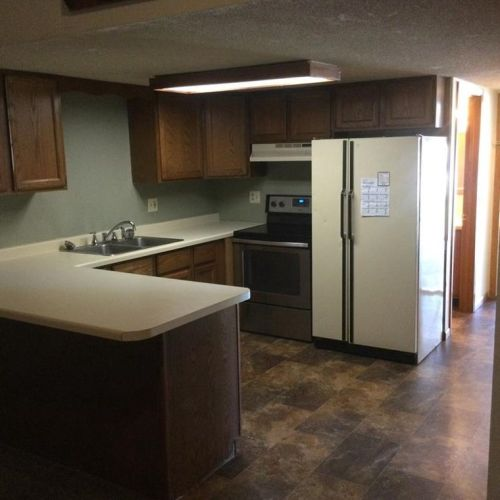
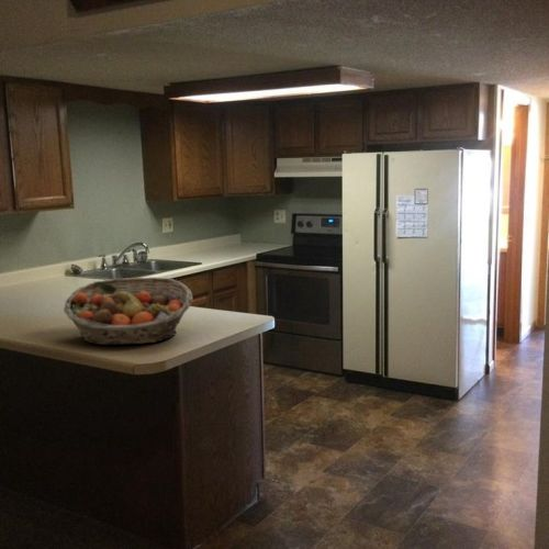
+ fruit basket (130, 310)
